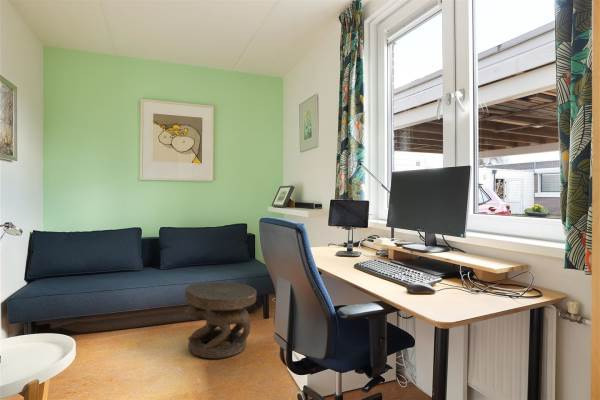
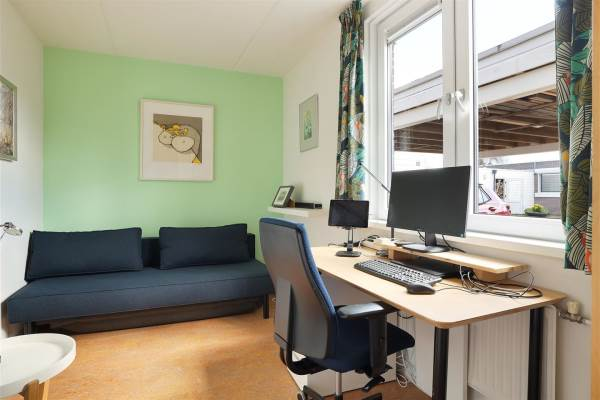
- carved stool (218, 316)
